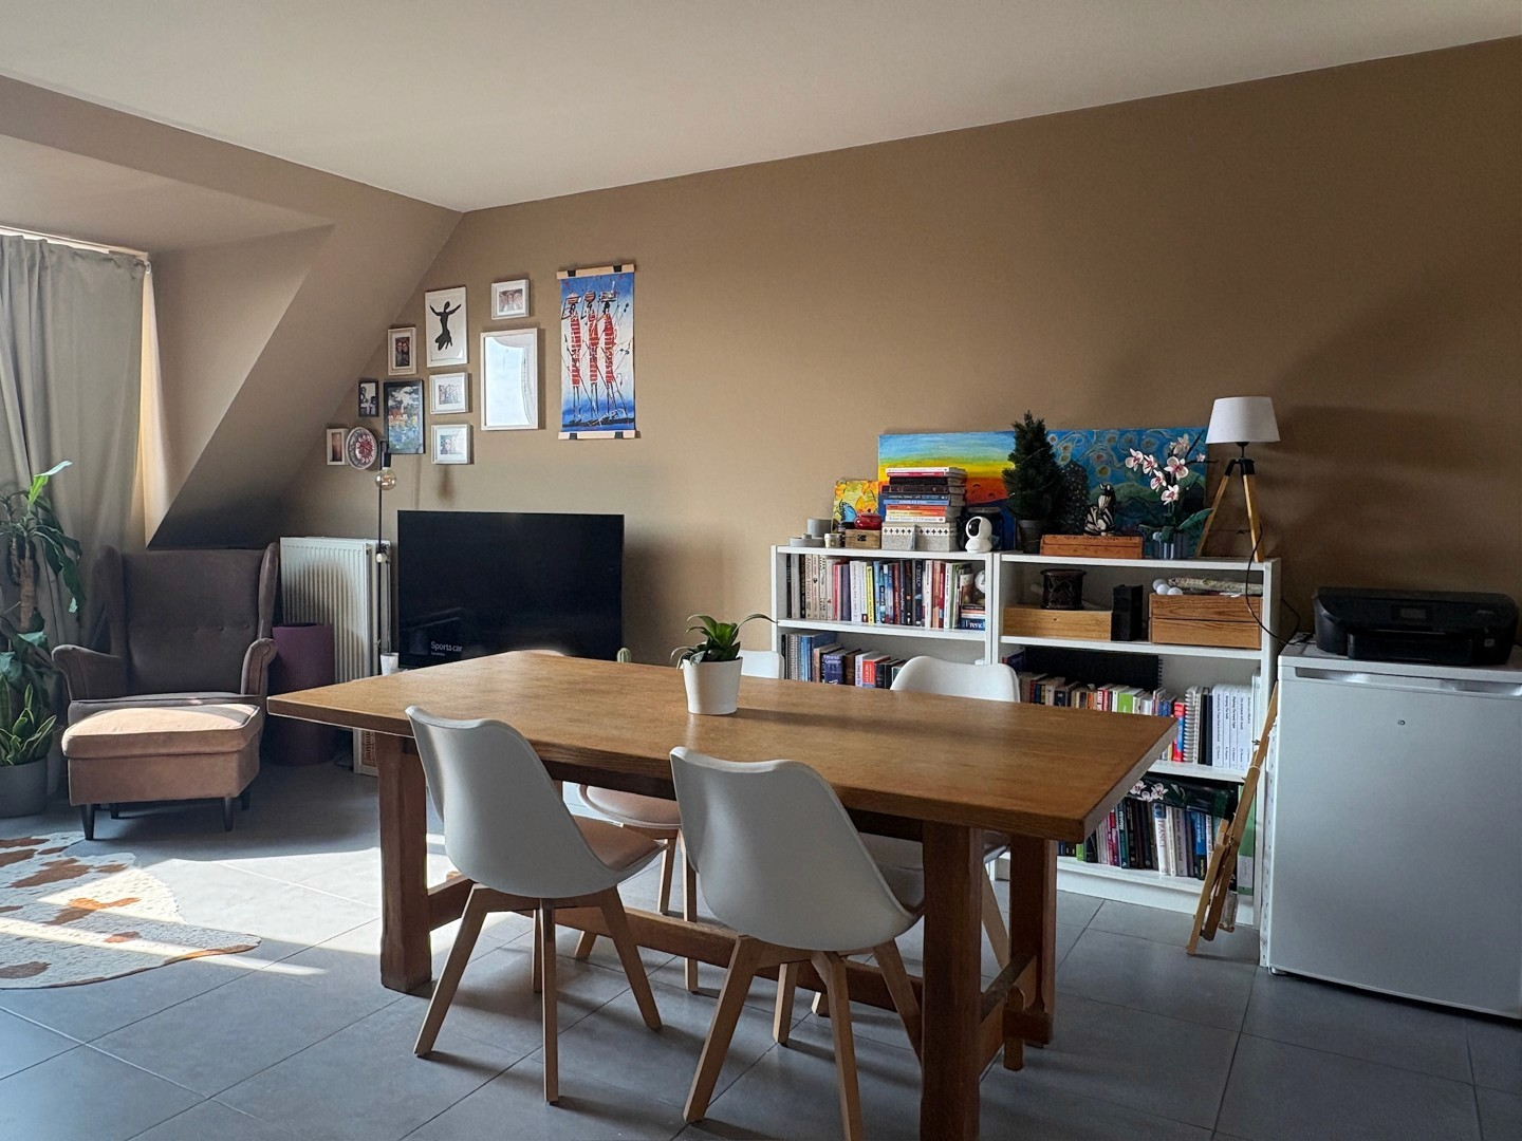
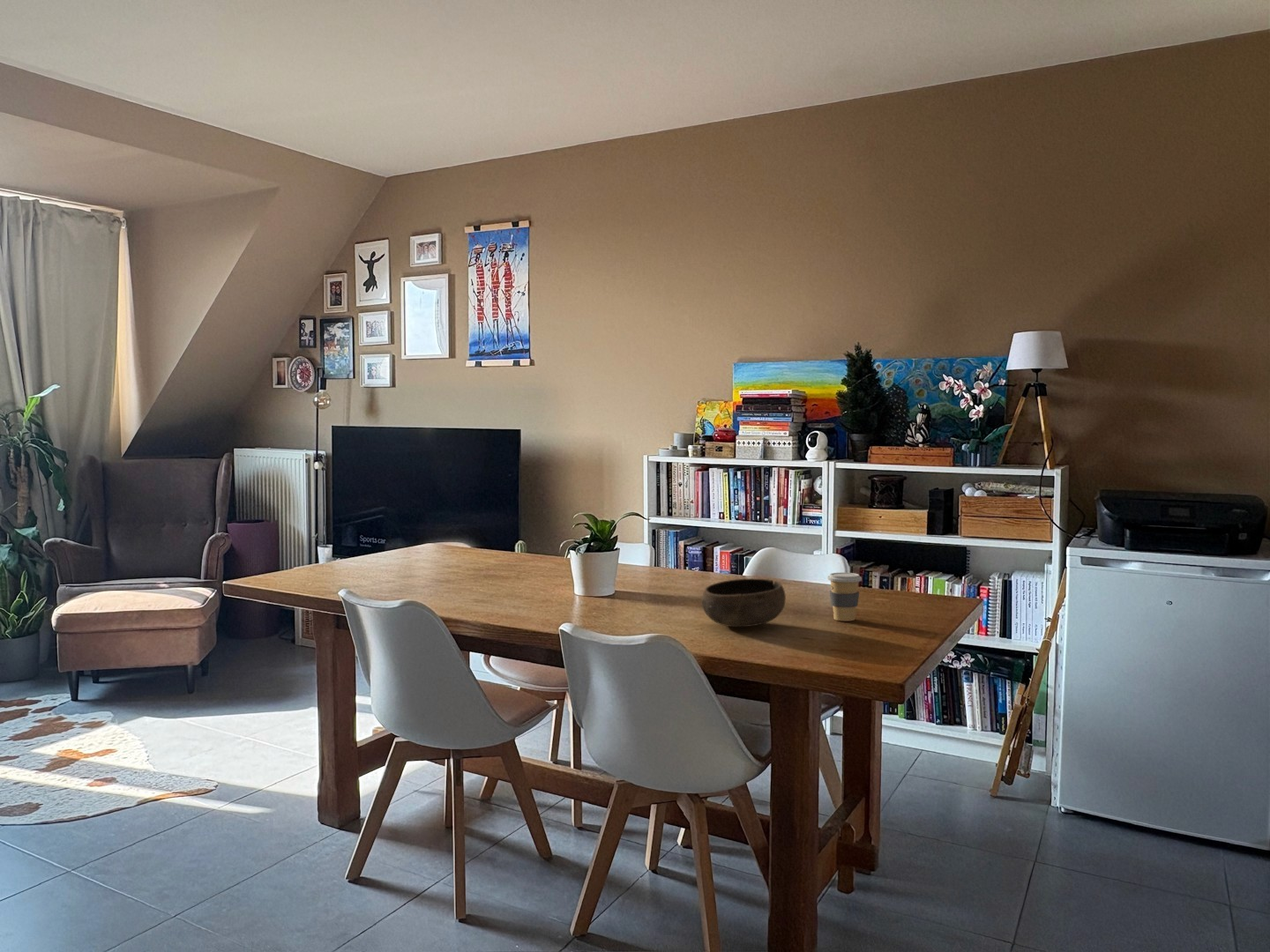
+ coffee cup (844, 597)
+ bowl (743, 604)
